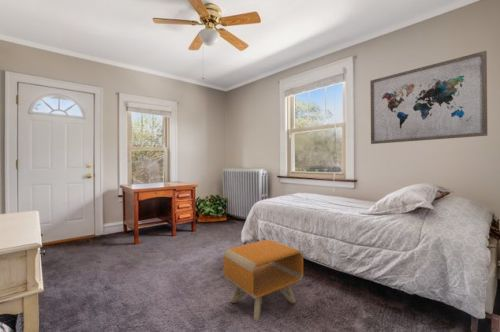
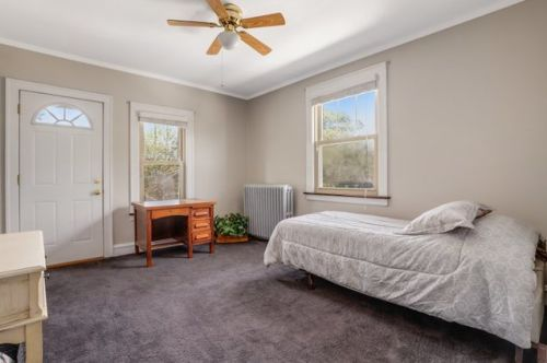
- nightstand (263, 275)
- wall art (420, 104)
